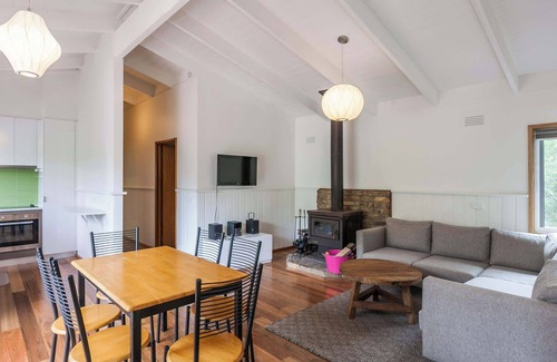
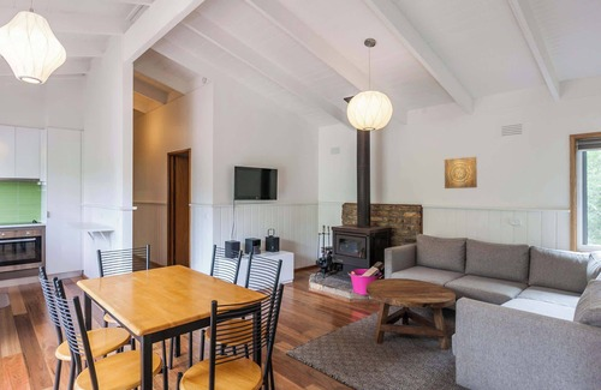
+ wall art (459, 173)
